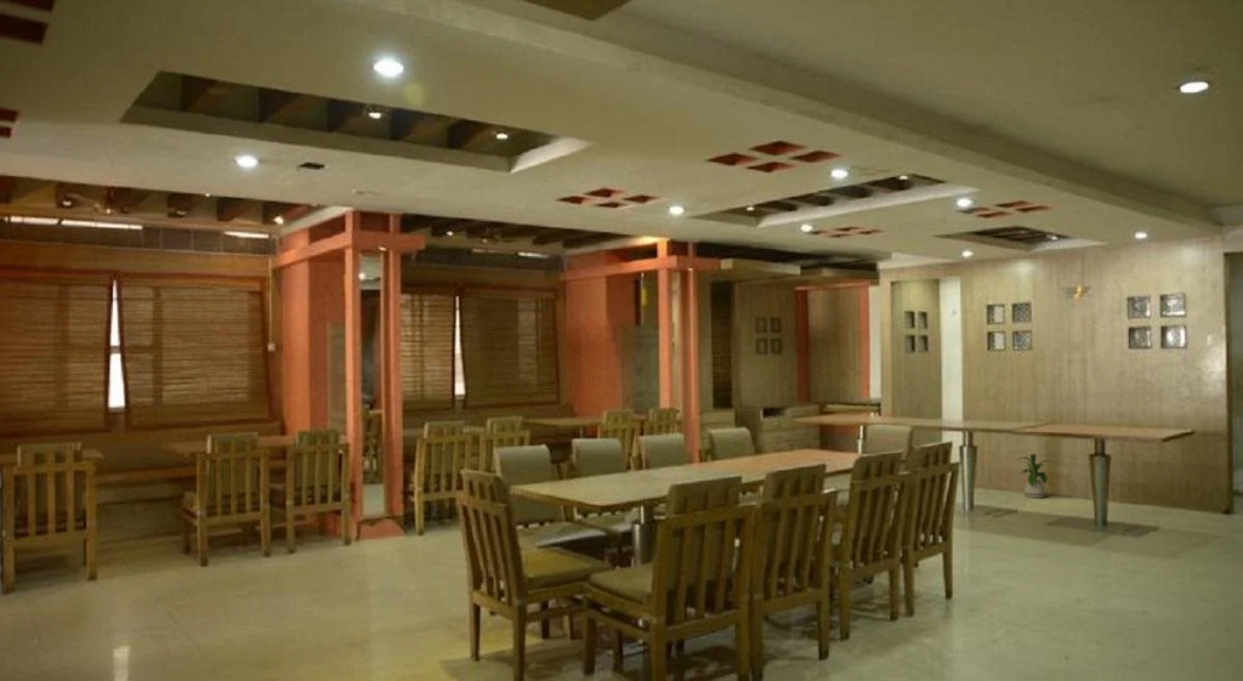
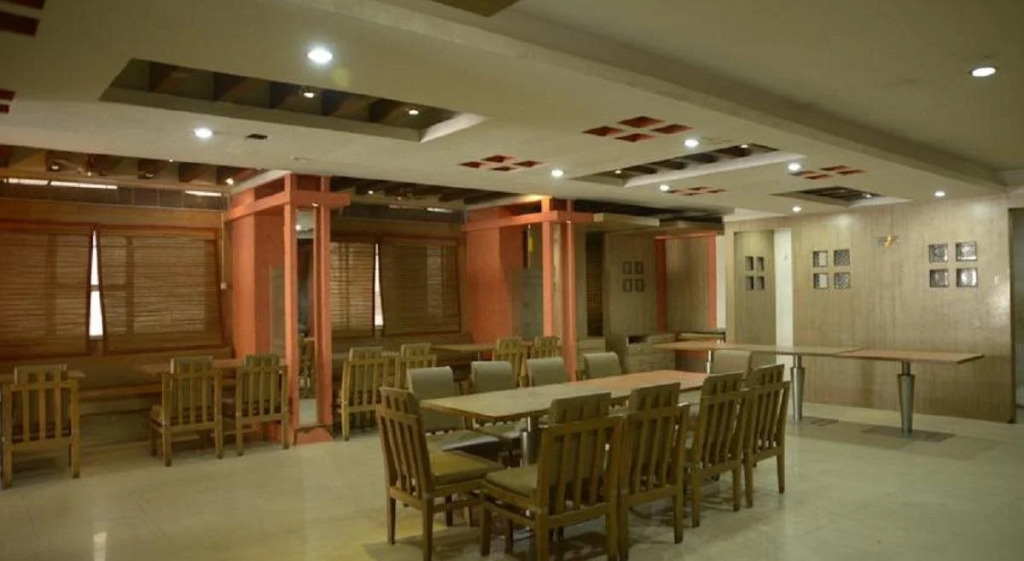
- house plant (1037, 473)
